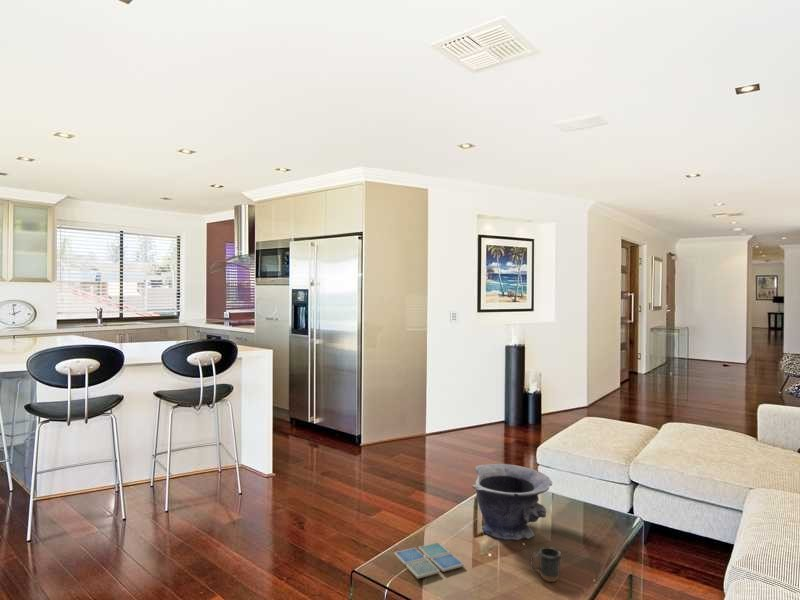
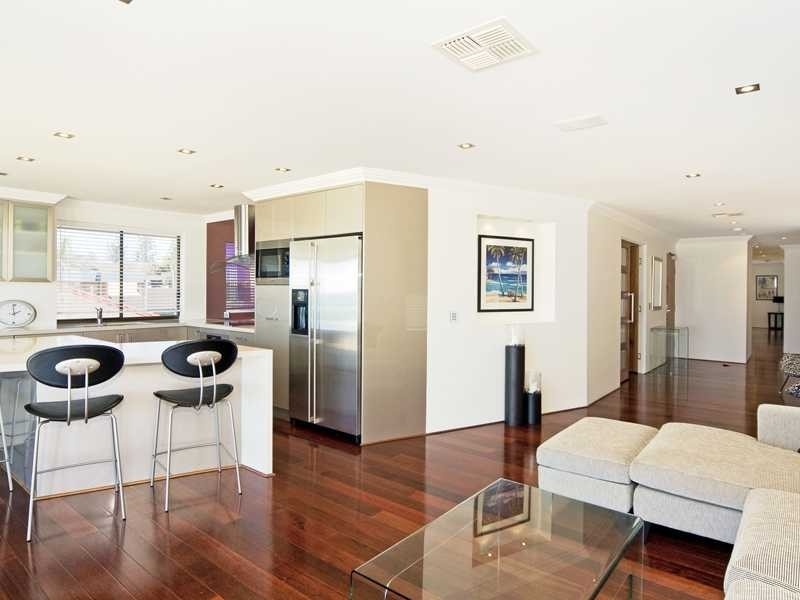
- mug (545, 562)
- drink coaster (427, 559)
- decorative bowl (509, 503)
